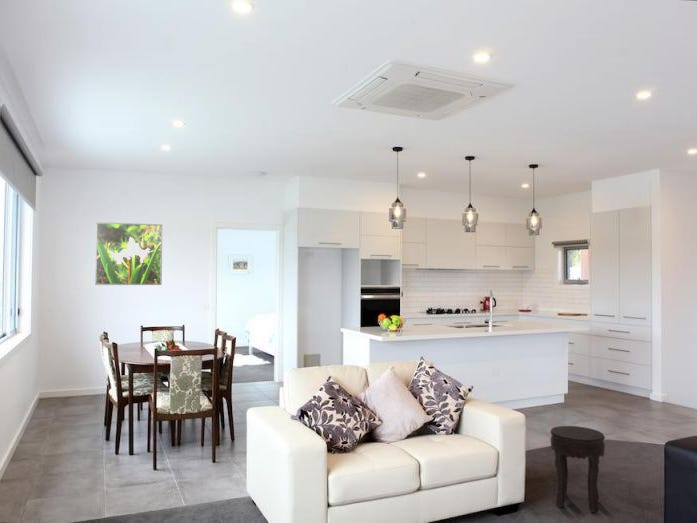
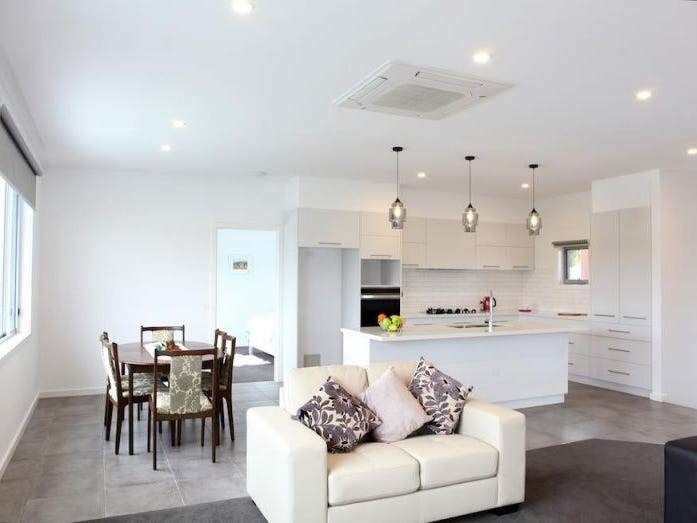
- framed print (129, 254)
- side table (578, 458)
